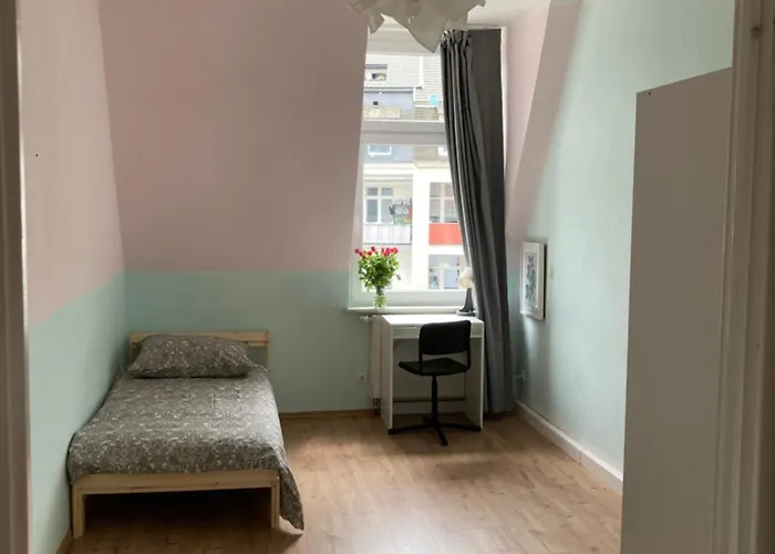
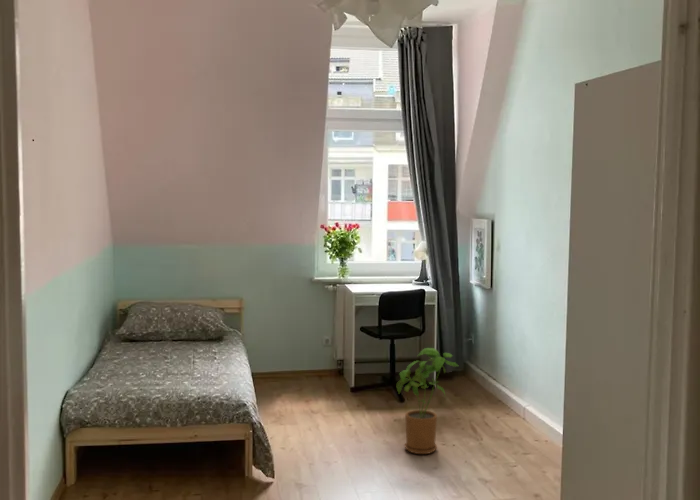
+ house plant (420, 400)
